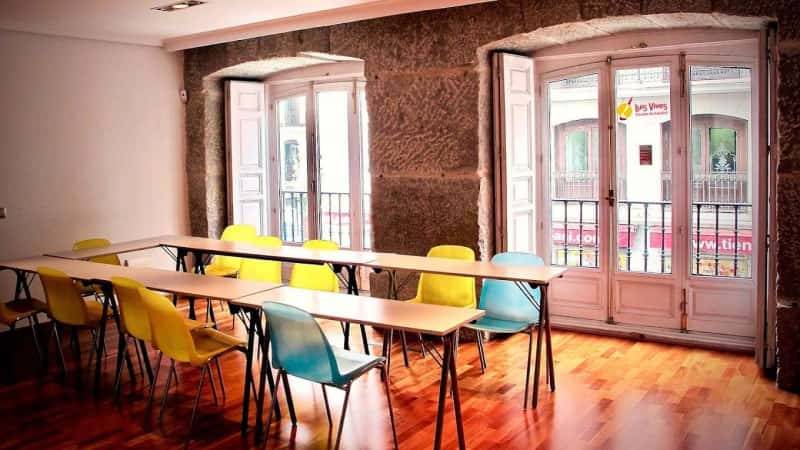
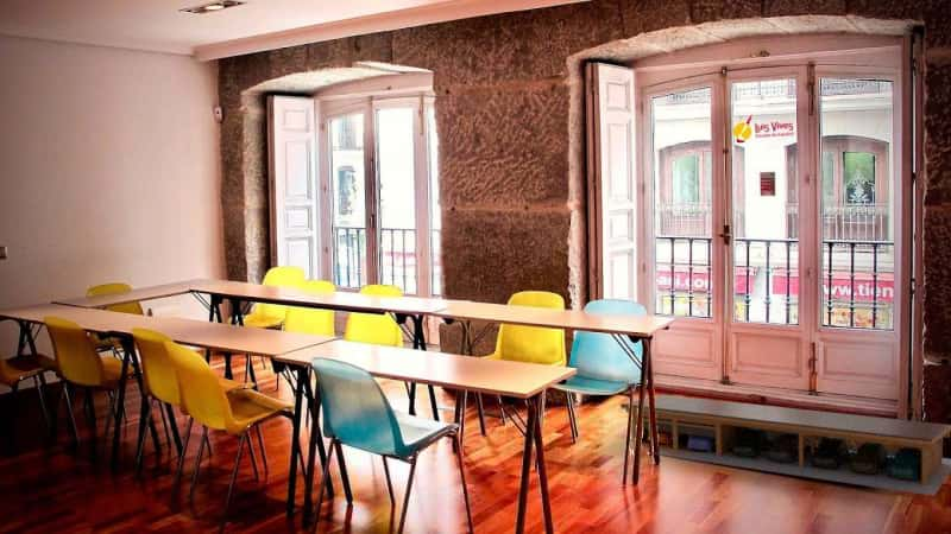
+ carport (777, 432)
